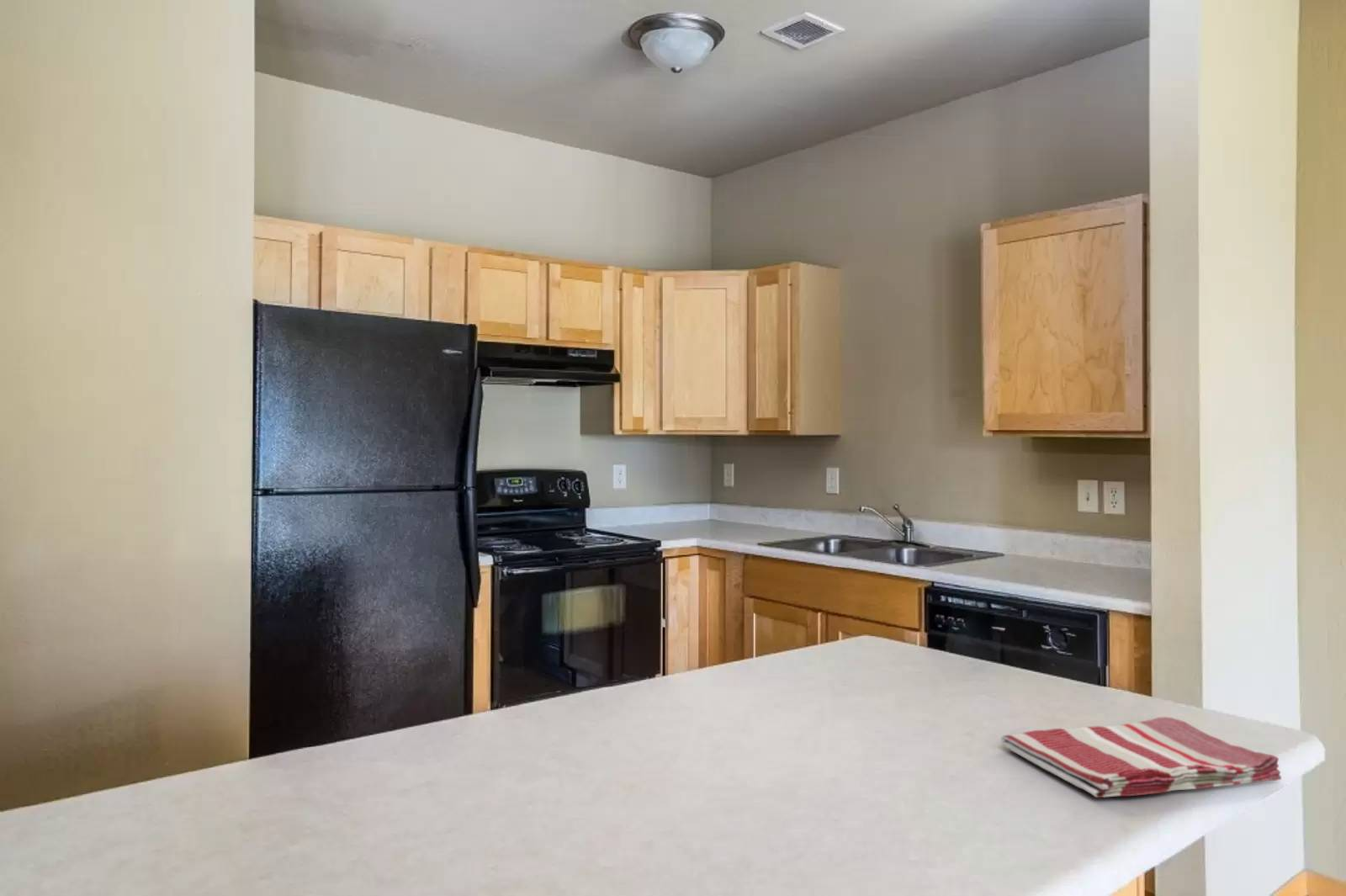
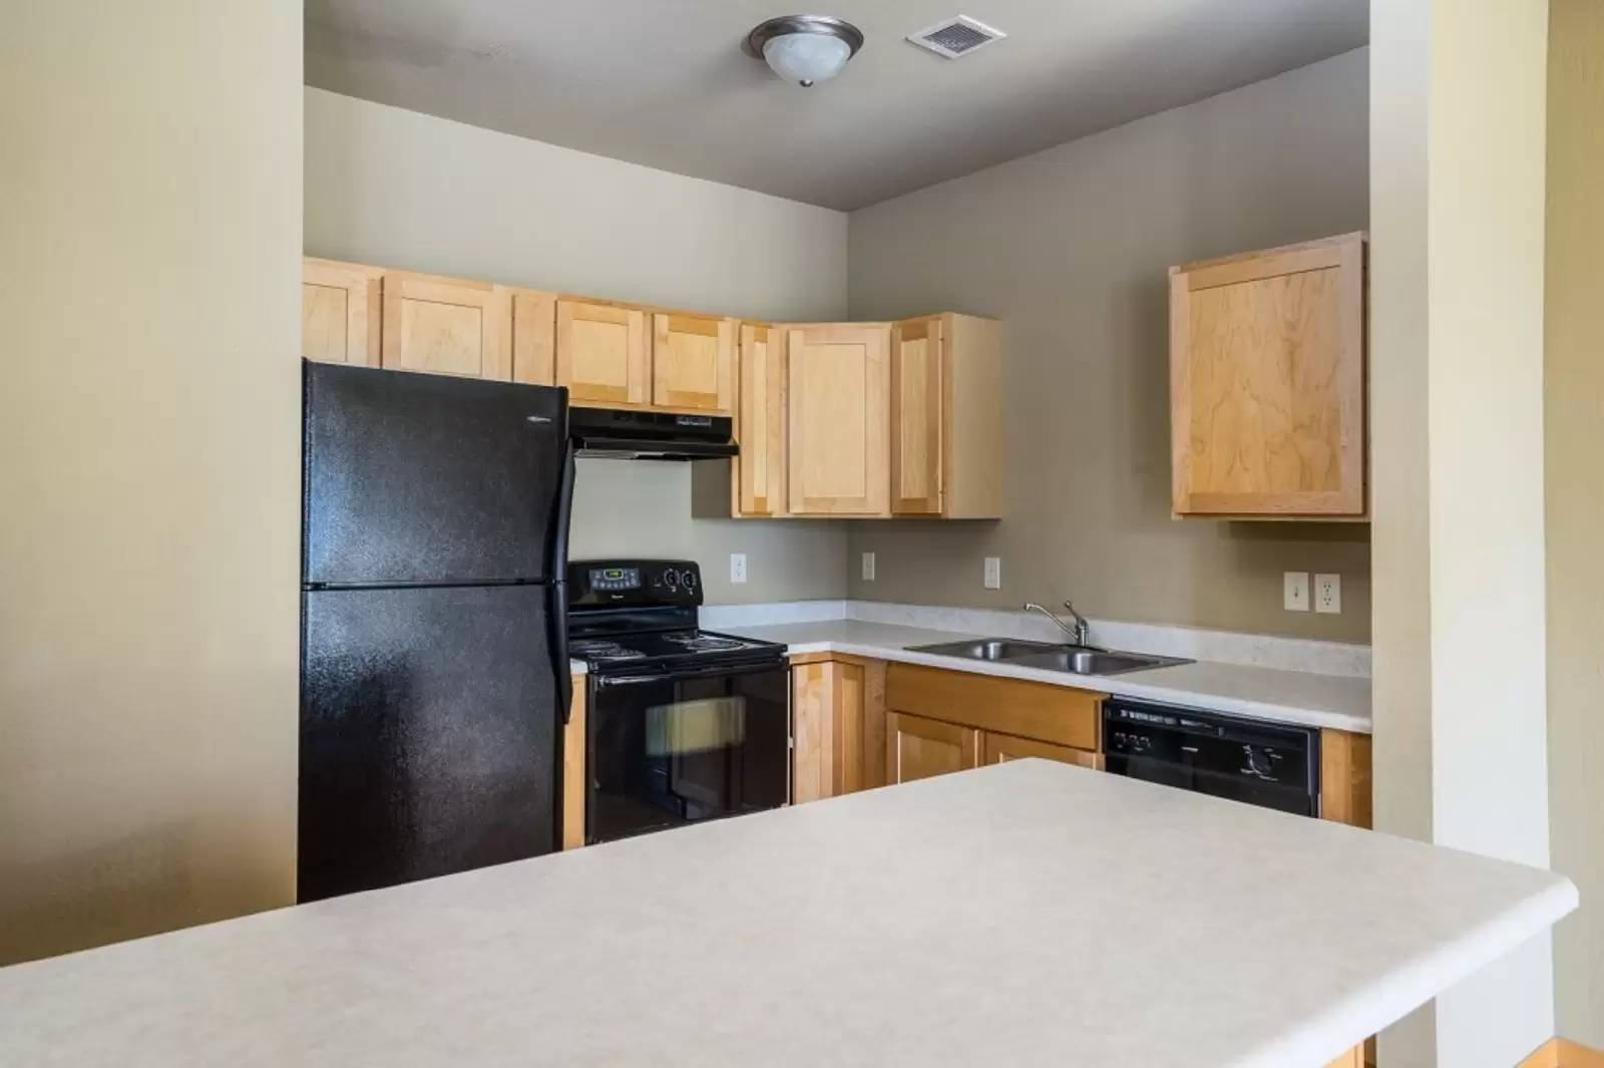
- dish towel (1134, 751)
